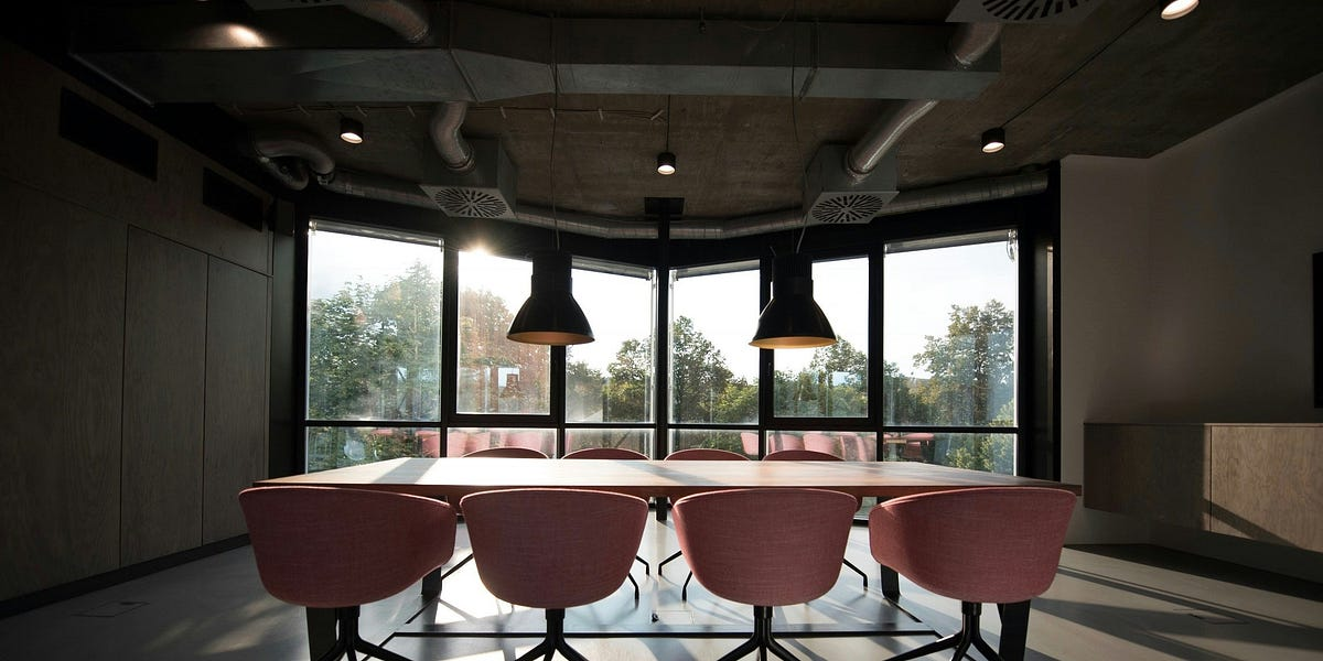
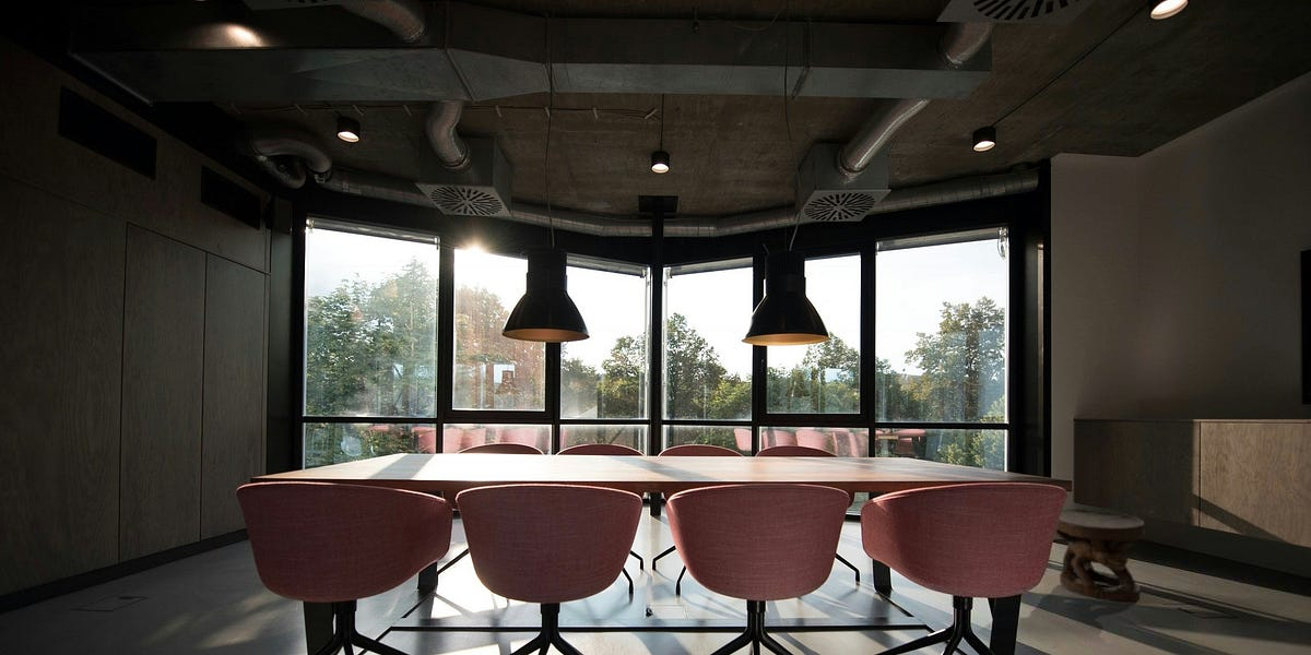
+ side table (1097, 552)
